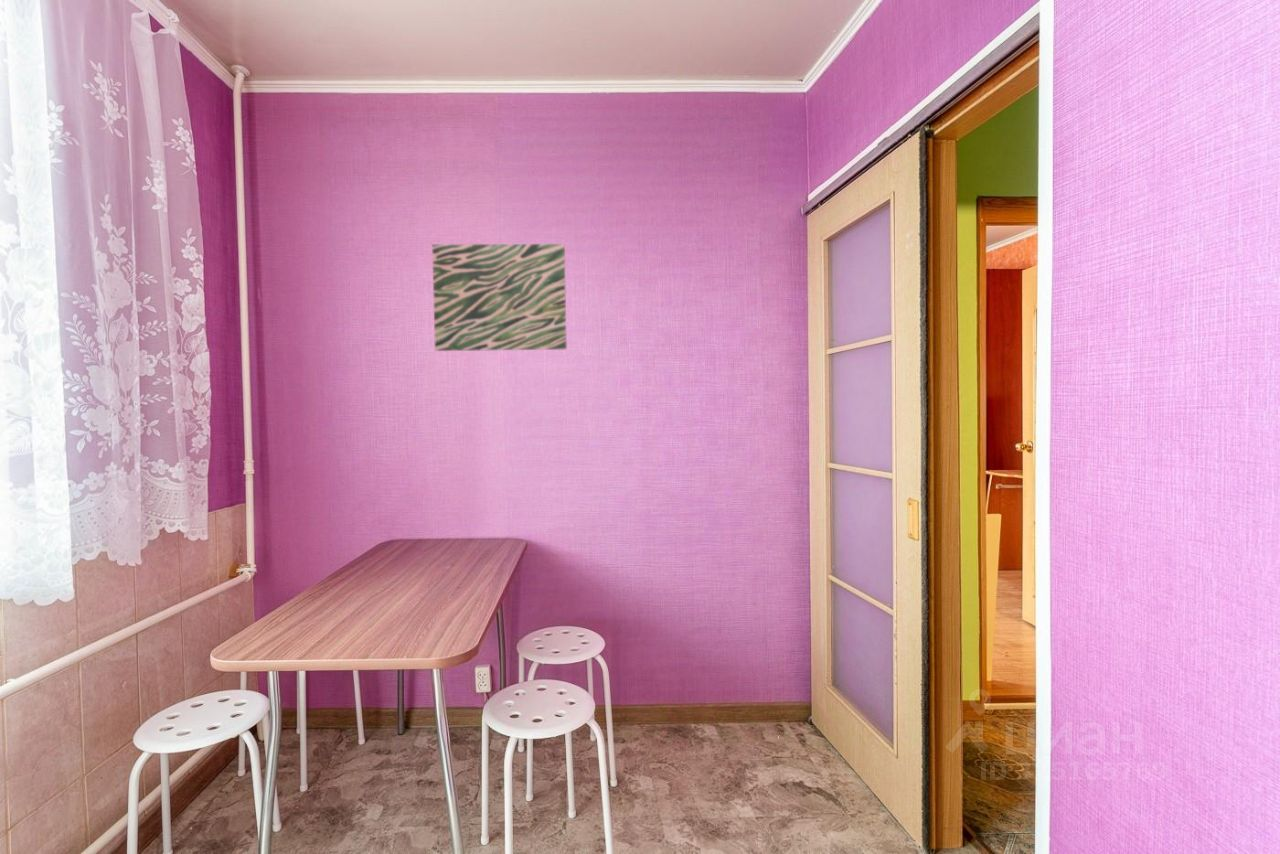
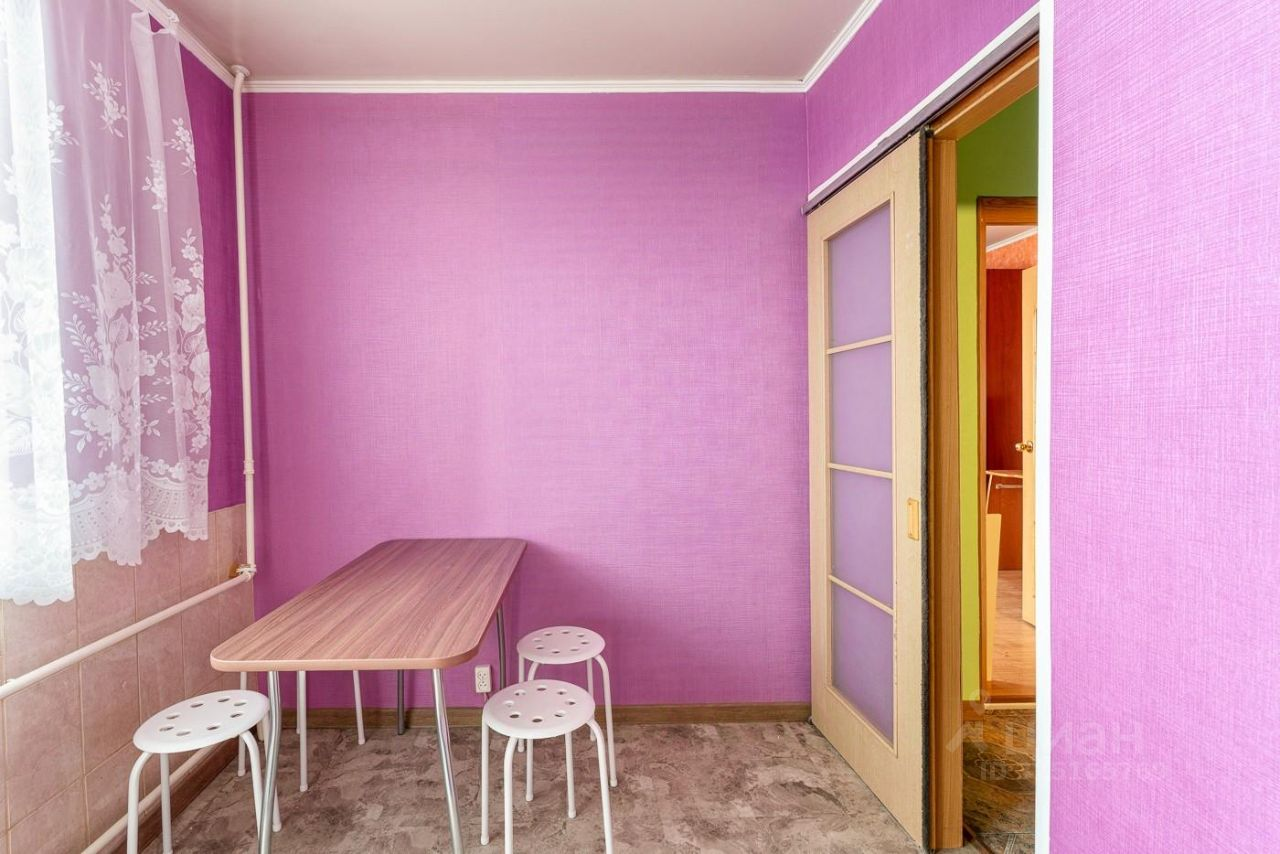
- wall art (500, 297)
